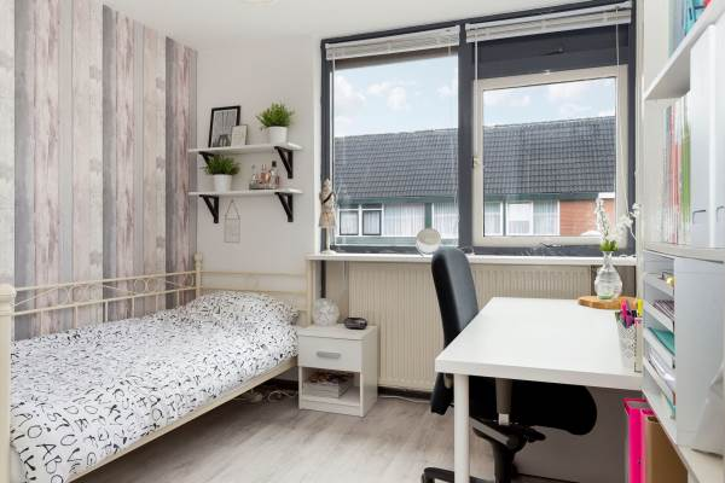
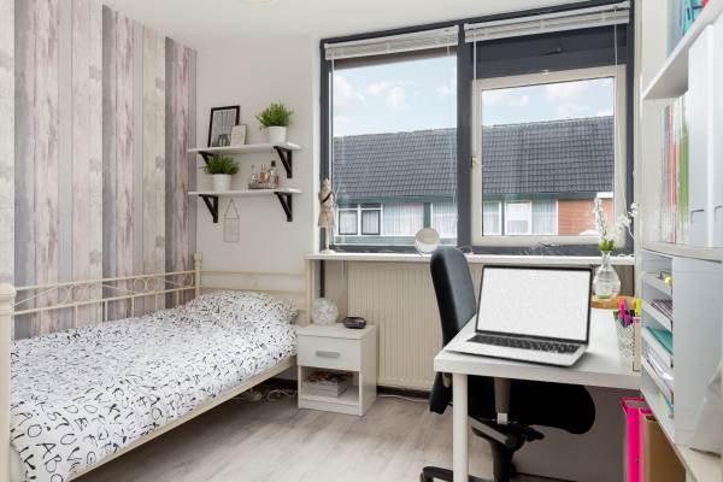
+ laptop (519, 307)
